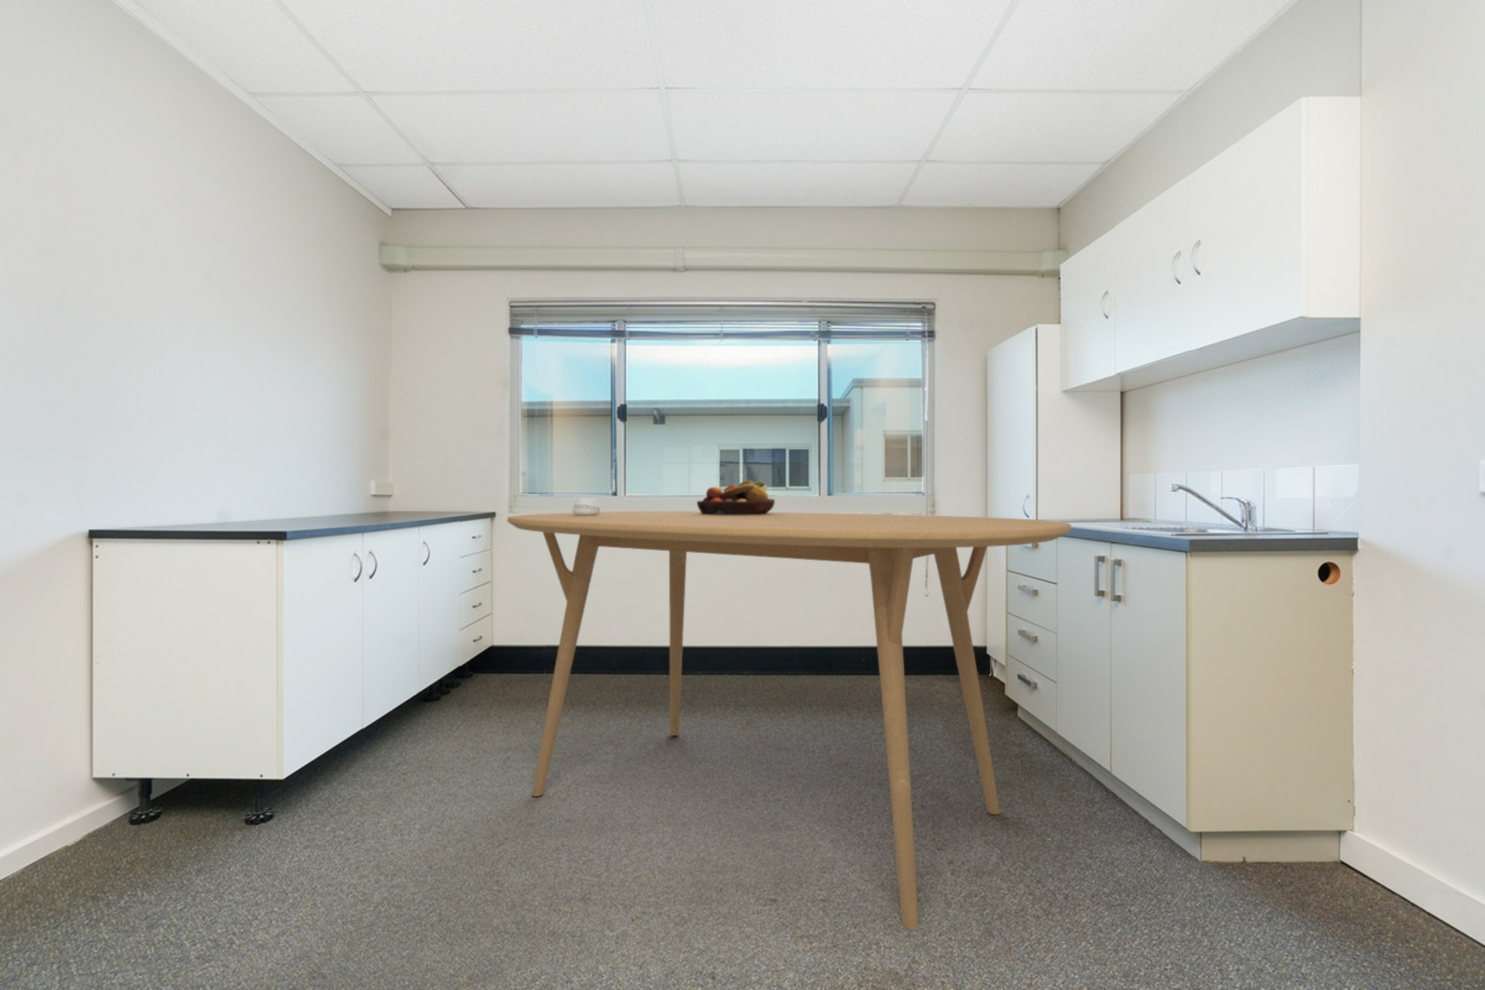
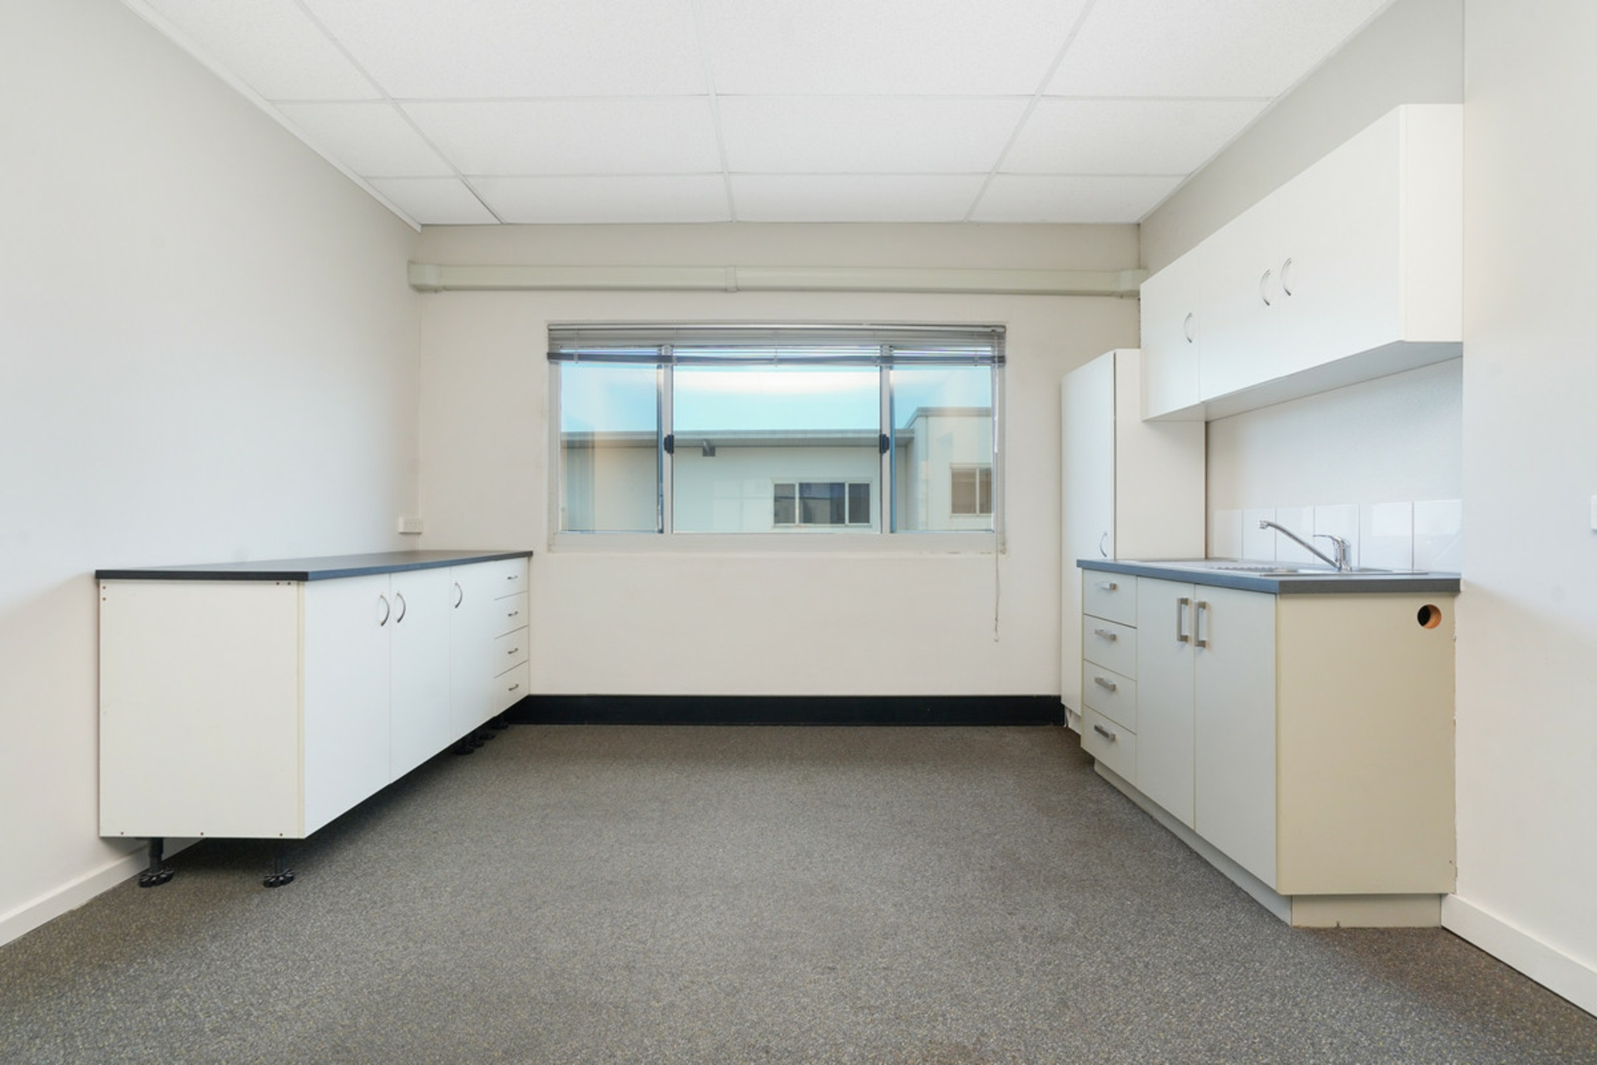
- fruit bowl (736, 496)
- dining table (682, 661)
- mug (589, 506)
